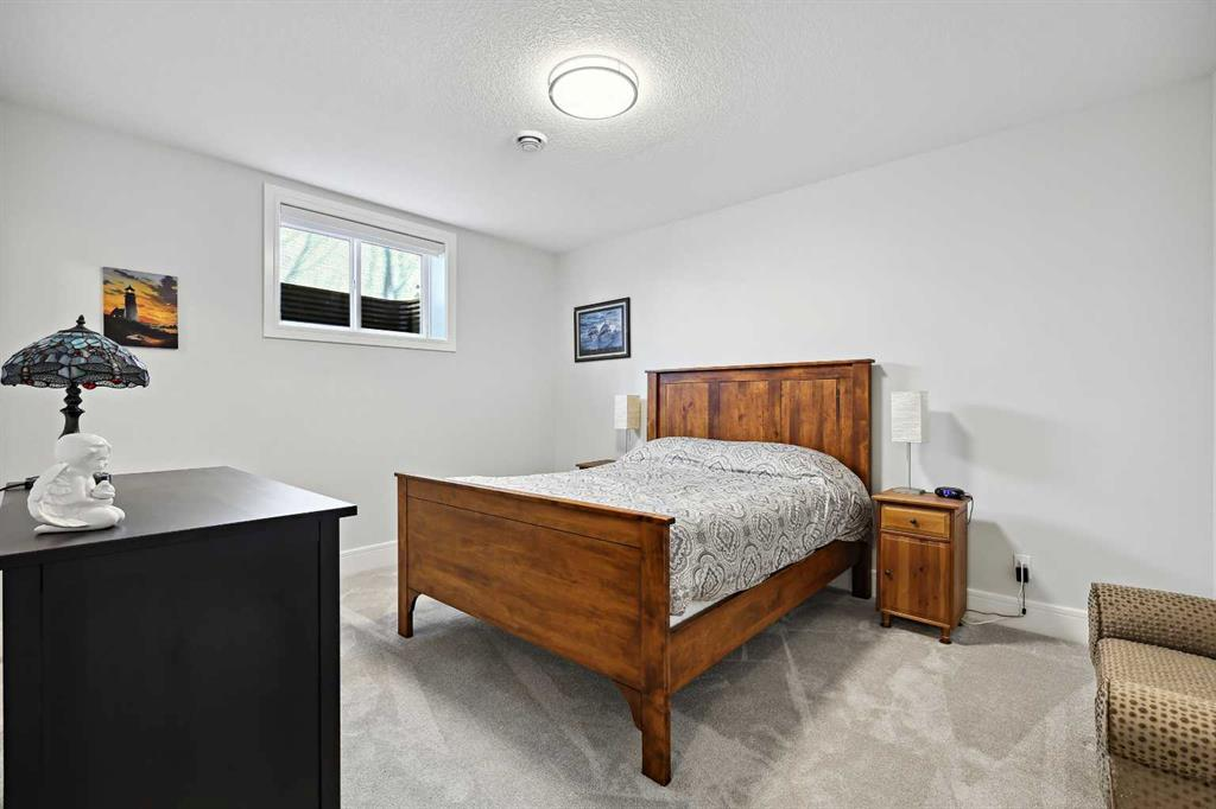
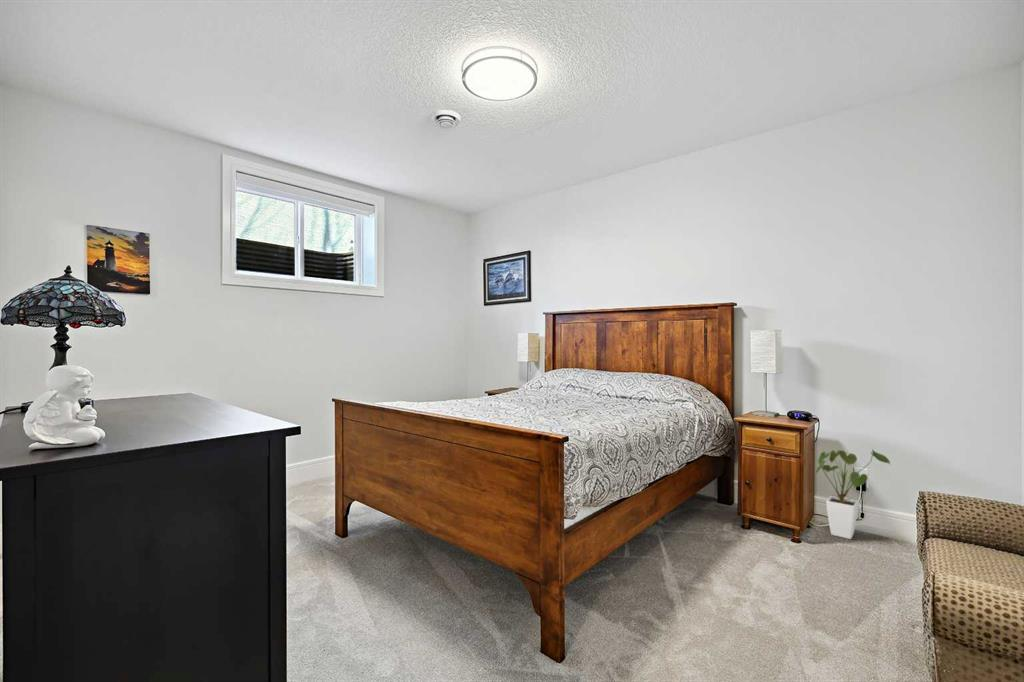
+ house plant (847, 492)
